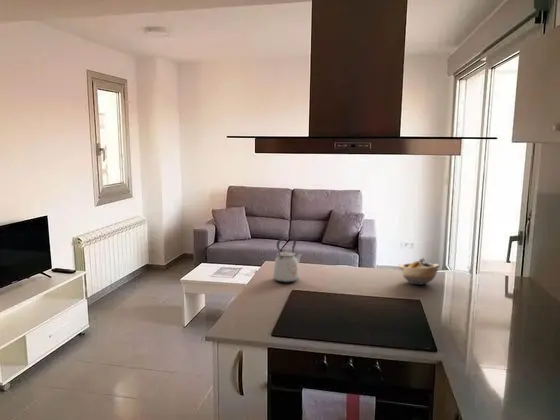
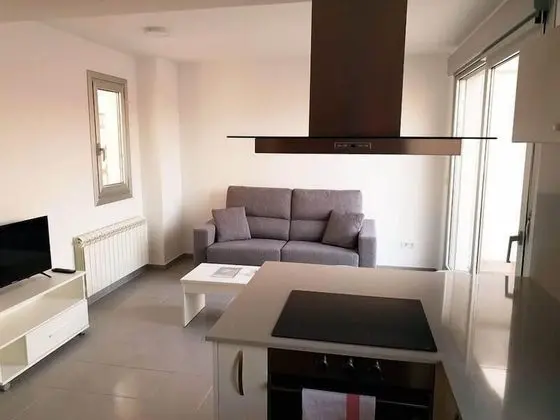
- bowl (418, 271)
- kettle (289, 258)
